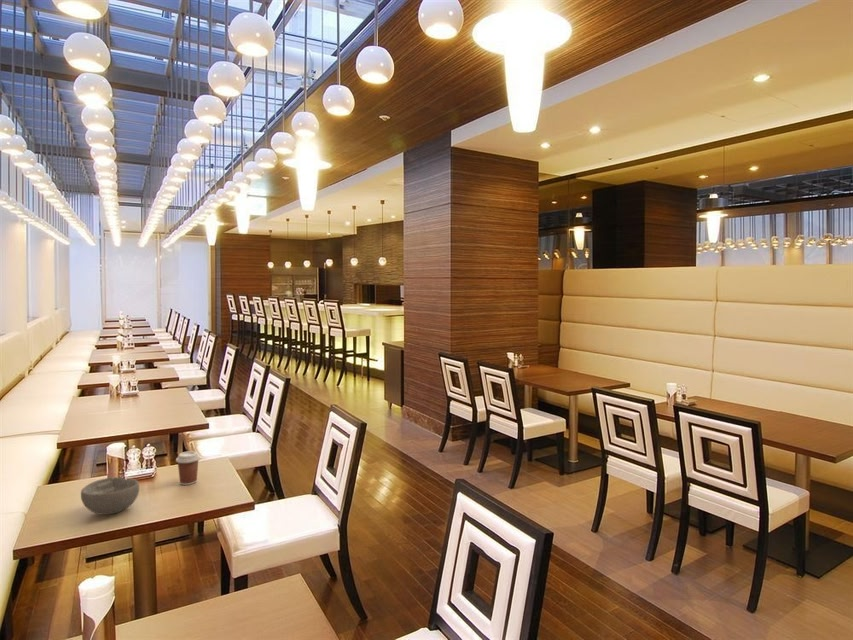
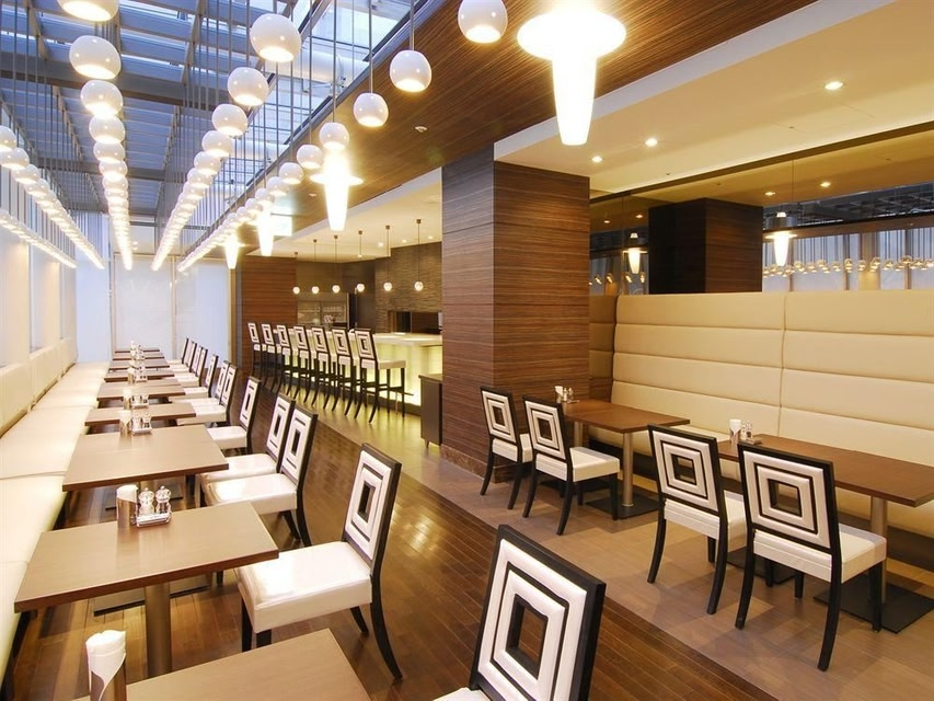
- bowl (111, 497)
- coffee cup (188, 467)
